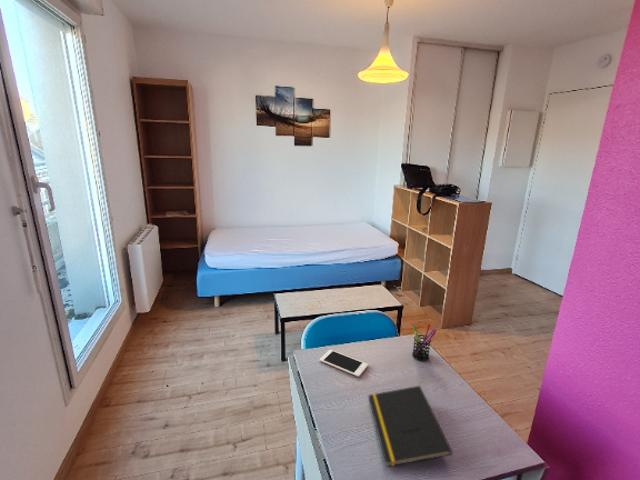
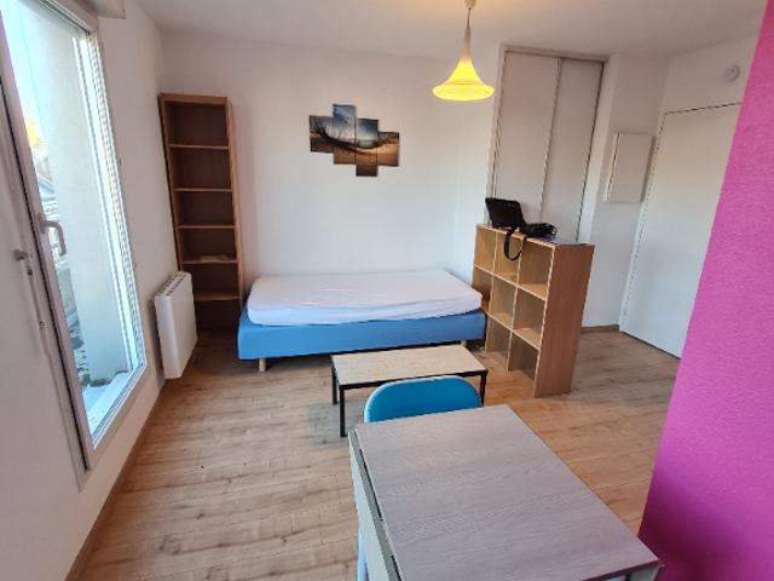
- notepad (405, 421)
- cell phone (343, 362)
- pen holder (420, 340)
